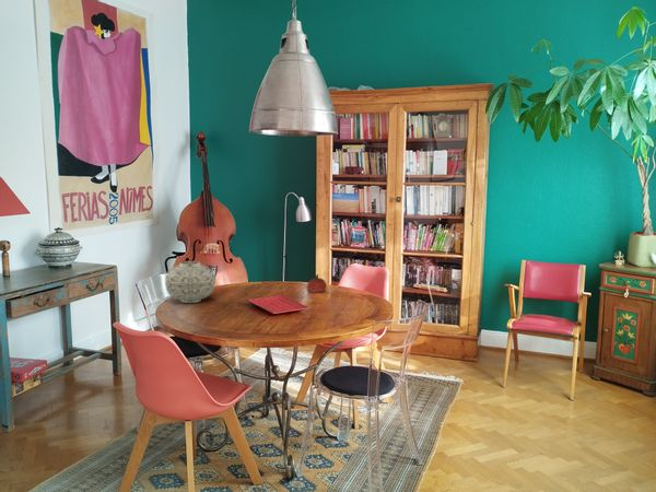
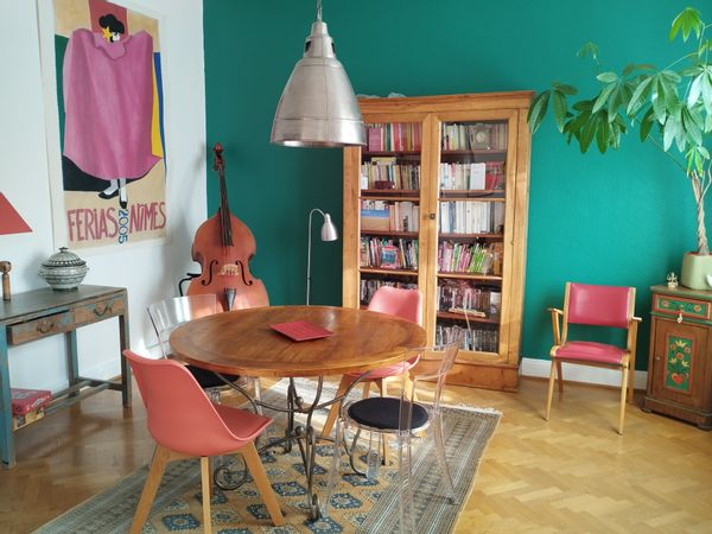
- vase (190, 281)
- fruit (316, 283)
